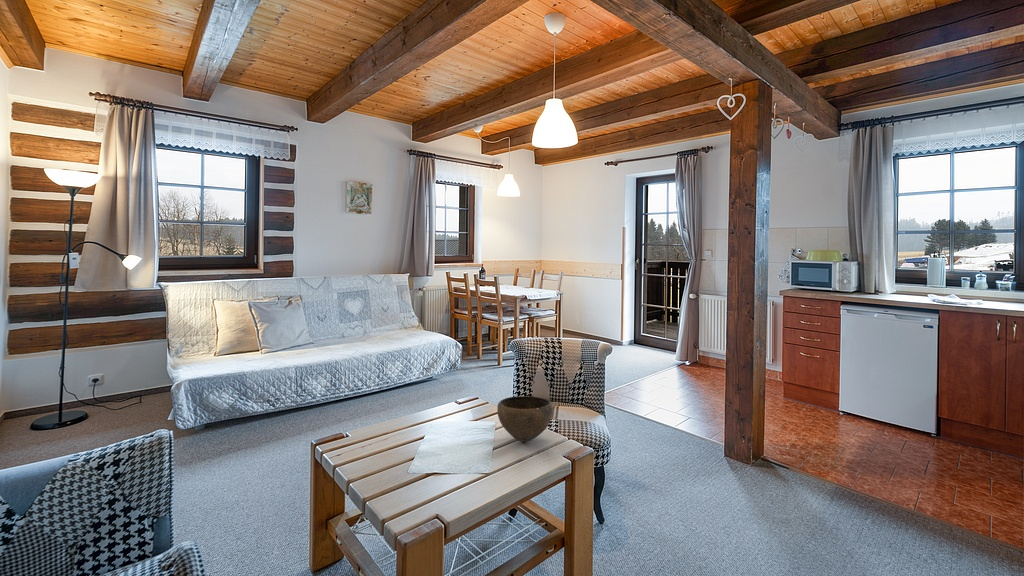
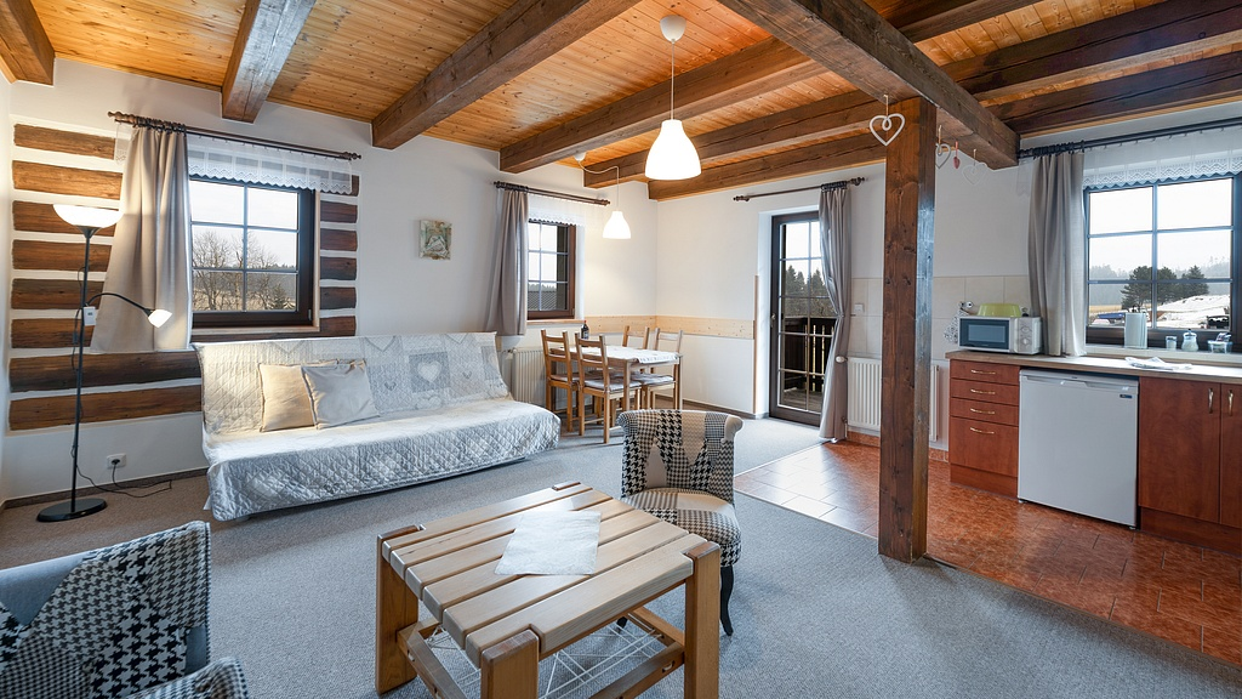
- bowl (524, 421)
